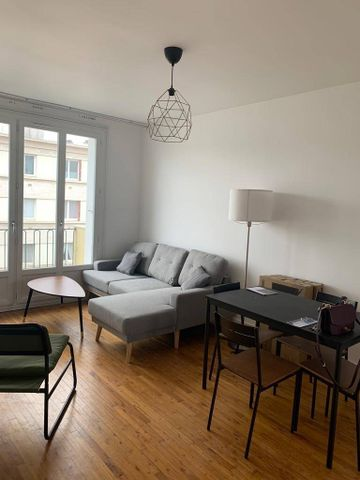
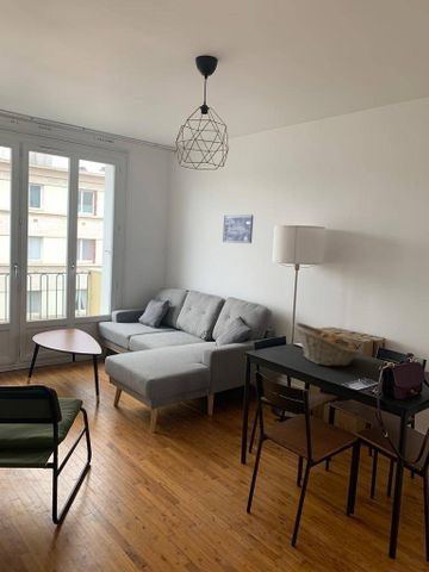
+ wall art (237, 229)
+ fruit basket (324, 342)
